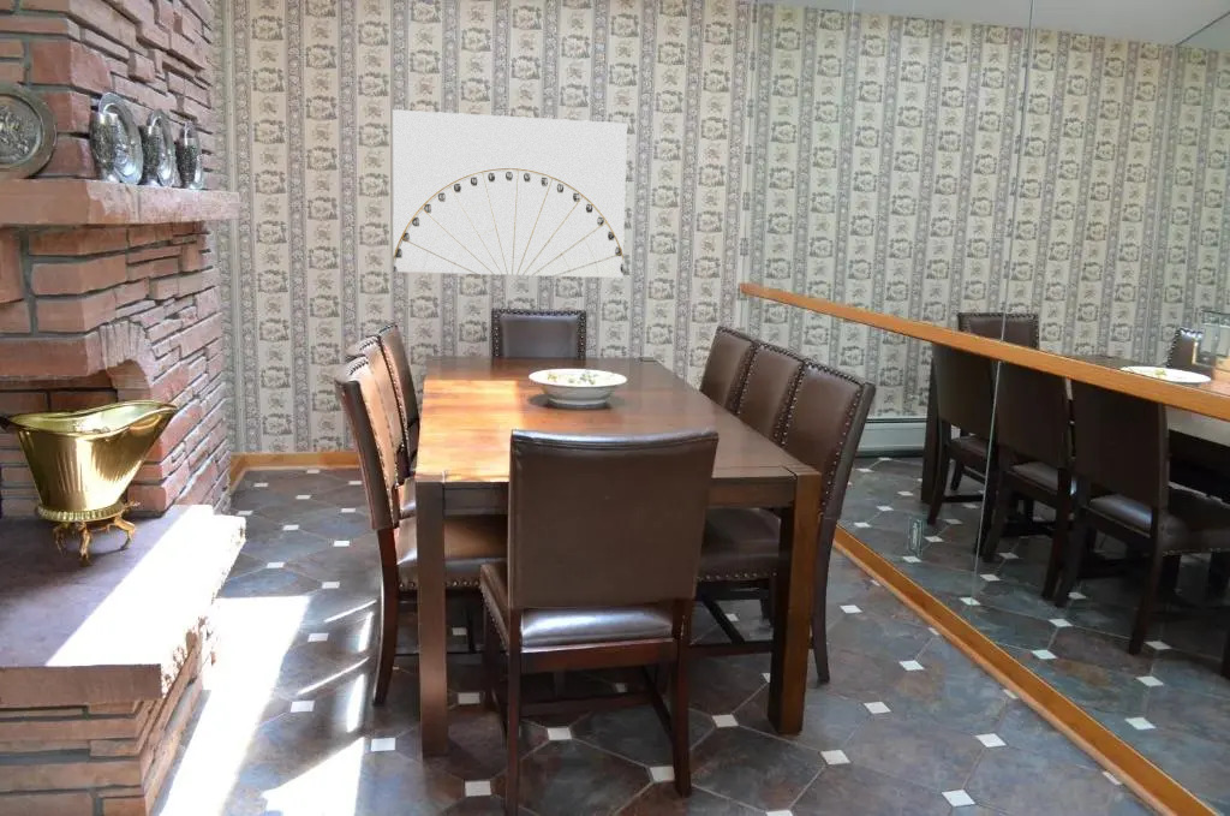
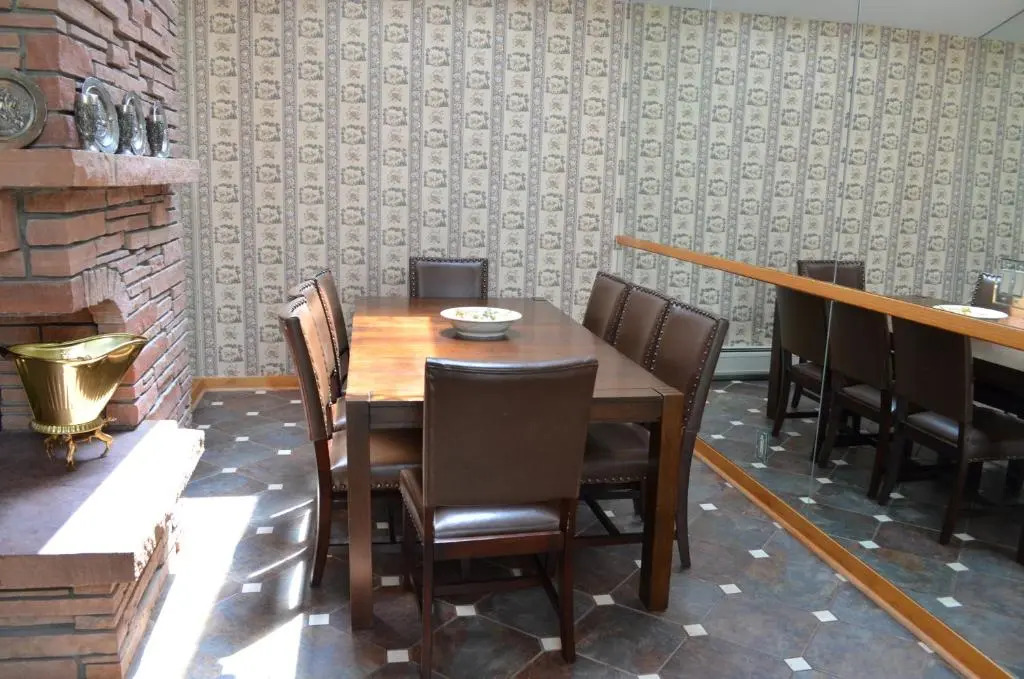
- wall art (510, 196)
